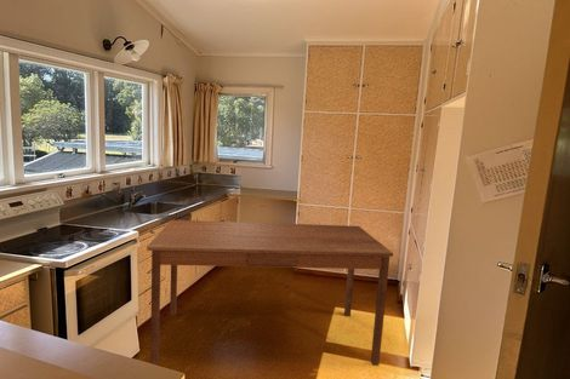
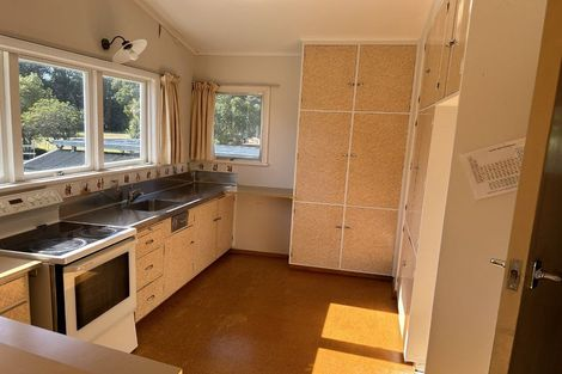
- dining table (267, 266)
